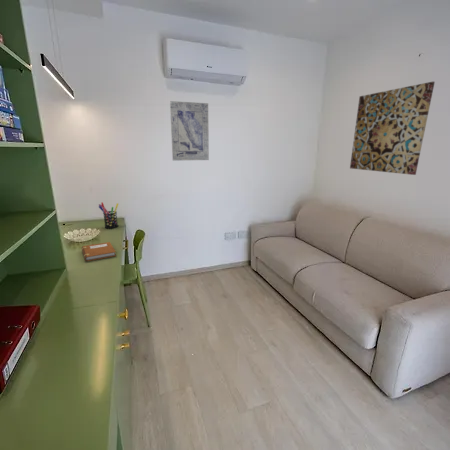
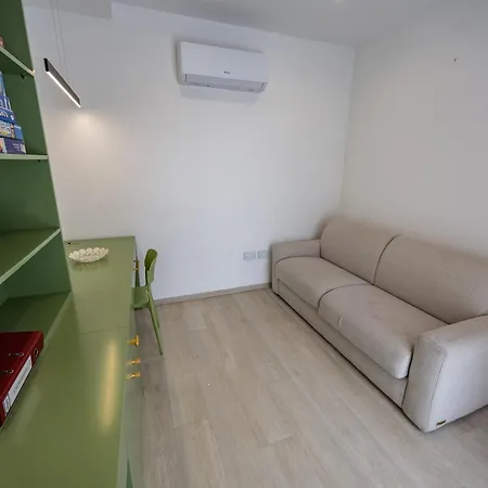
- wall art (385, 132)
- pen holder (110, 214)
- wall art (190, 132)
- notebook (98, 250)
